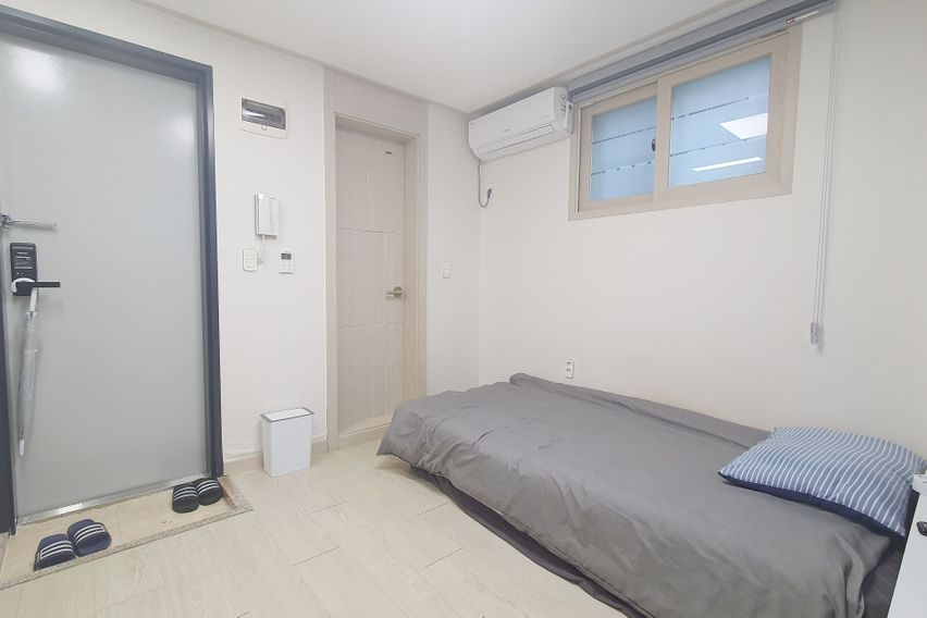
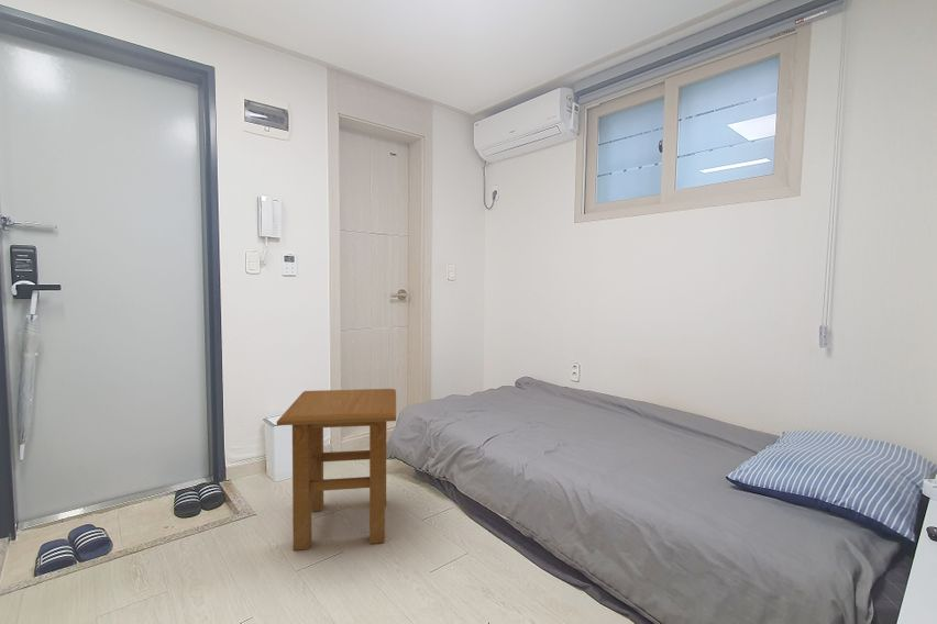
+ side table (344, 459)
